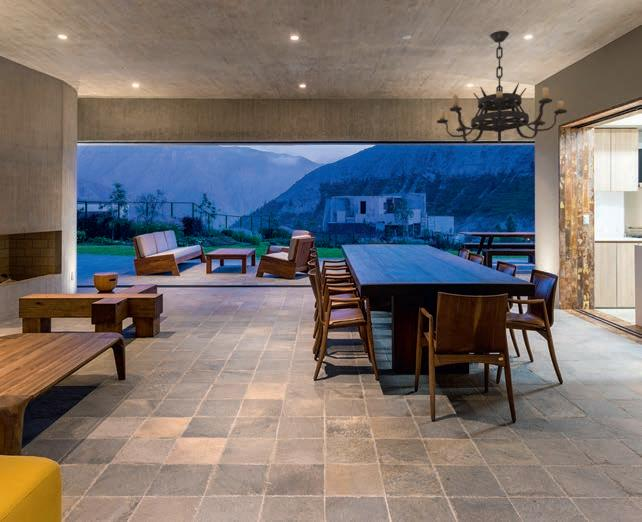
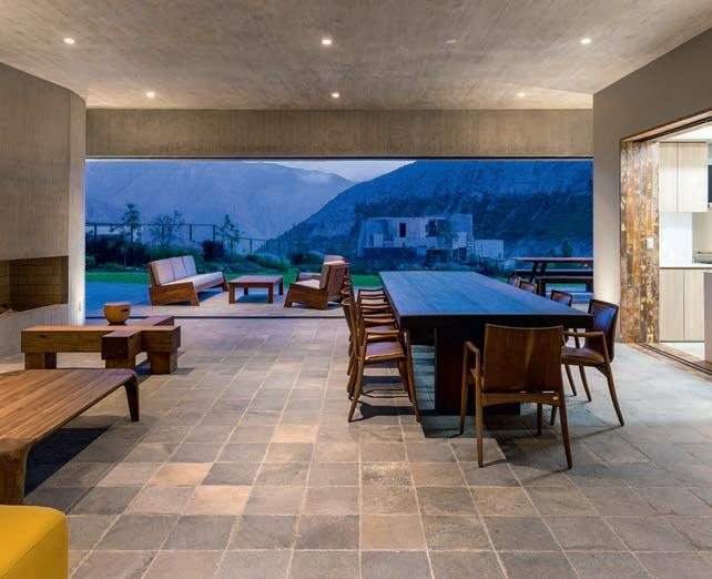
- chandelier (499, 84)
